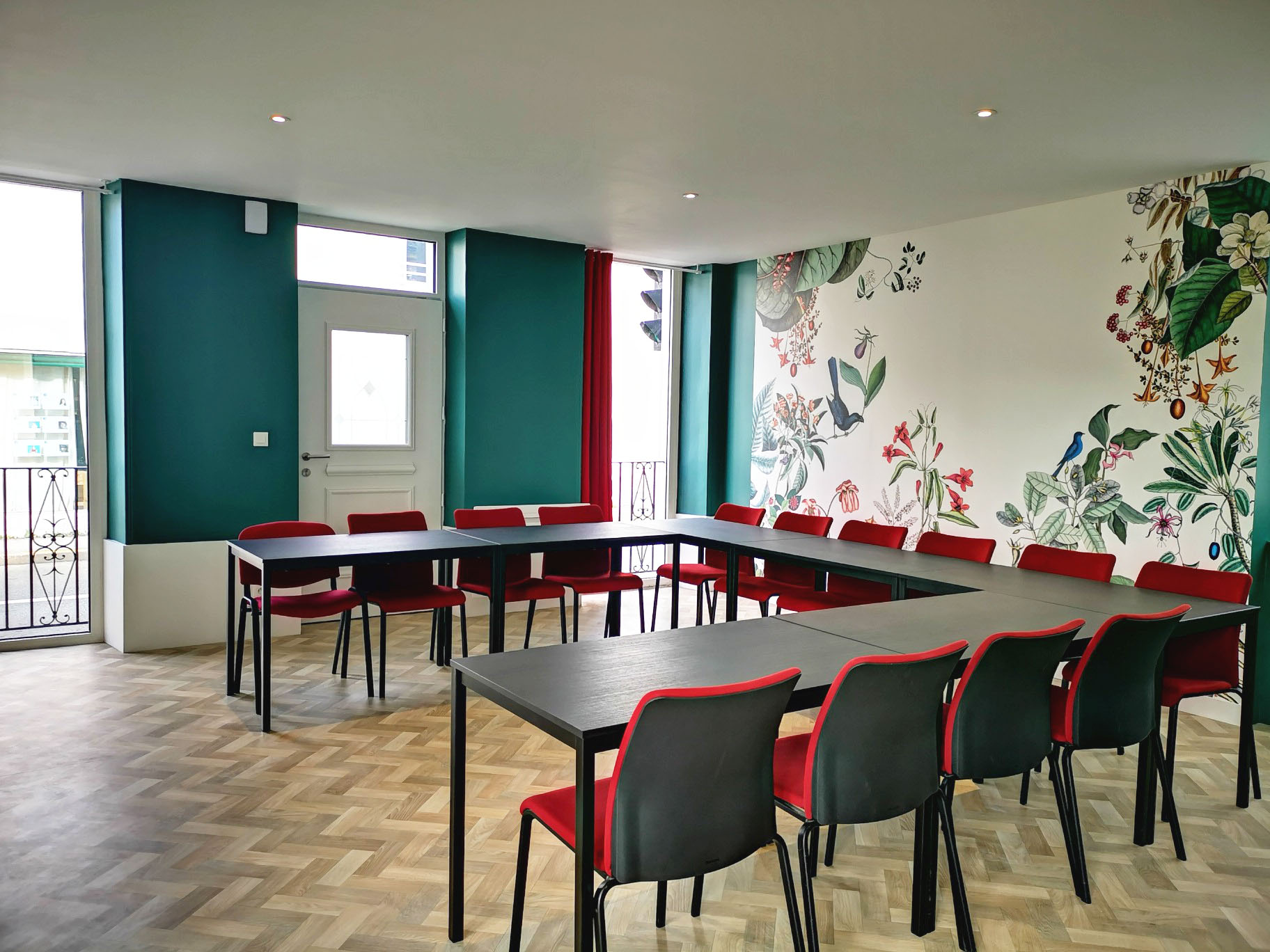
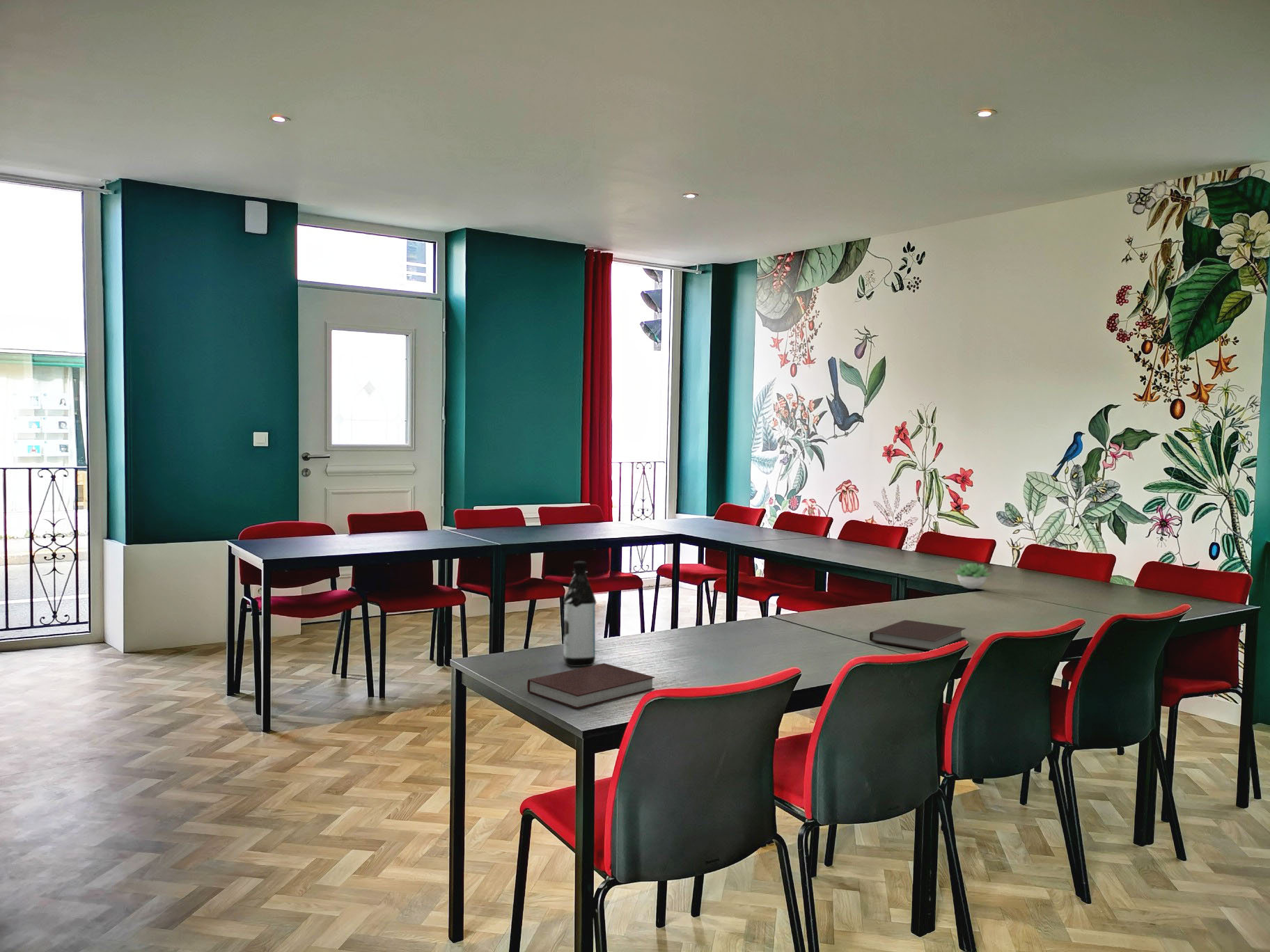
+ succulent plant (972, 576)
+ water bottle (579, 612)
+ notebook (918, 634)
+ notebook (591, 684)
